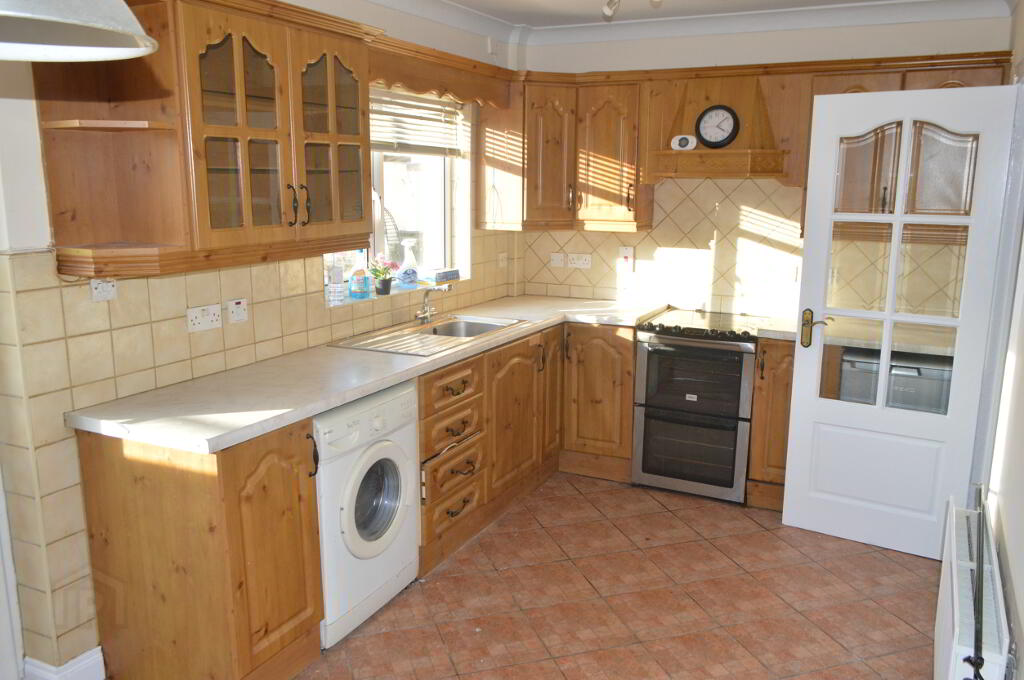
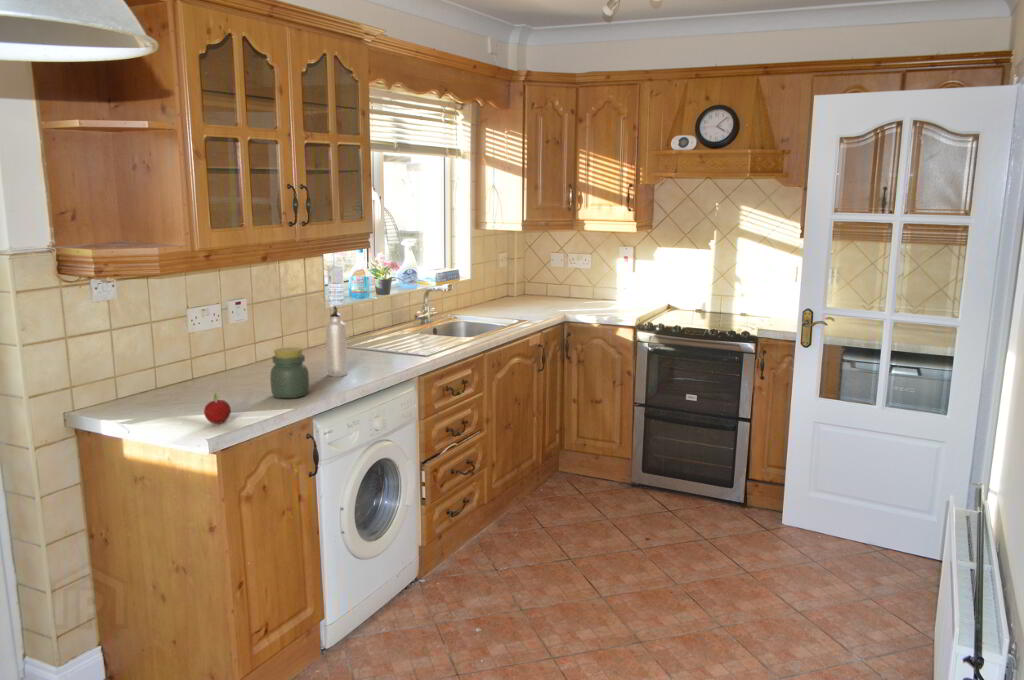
+ water bottle (336, 340)
+ fruit (215, 406)
+ jar (289, 372)
